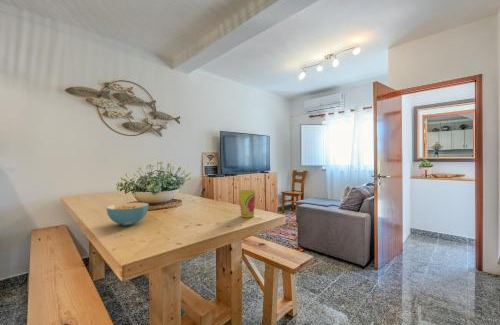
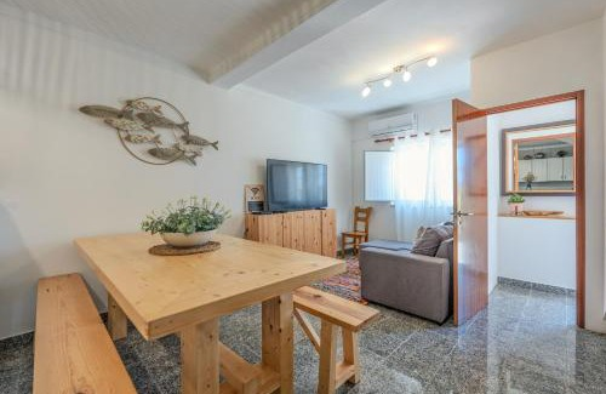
- cereal bowl (128, 214)
- cup (247, 203)
